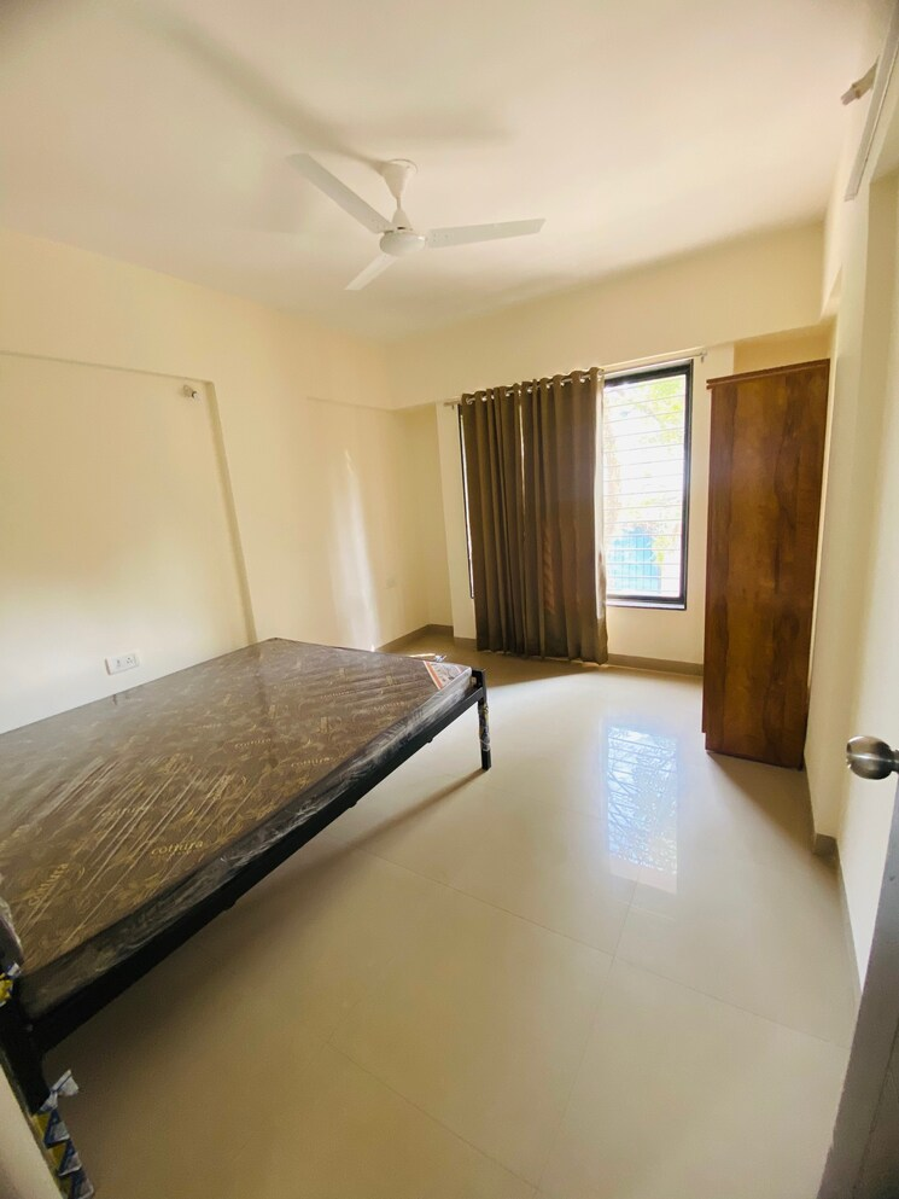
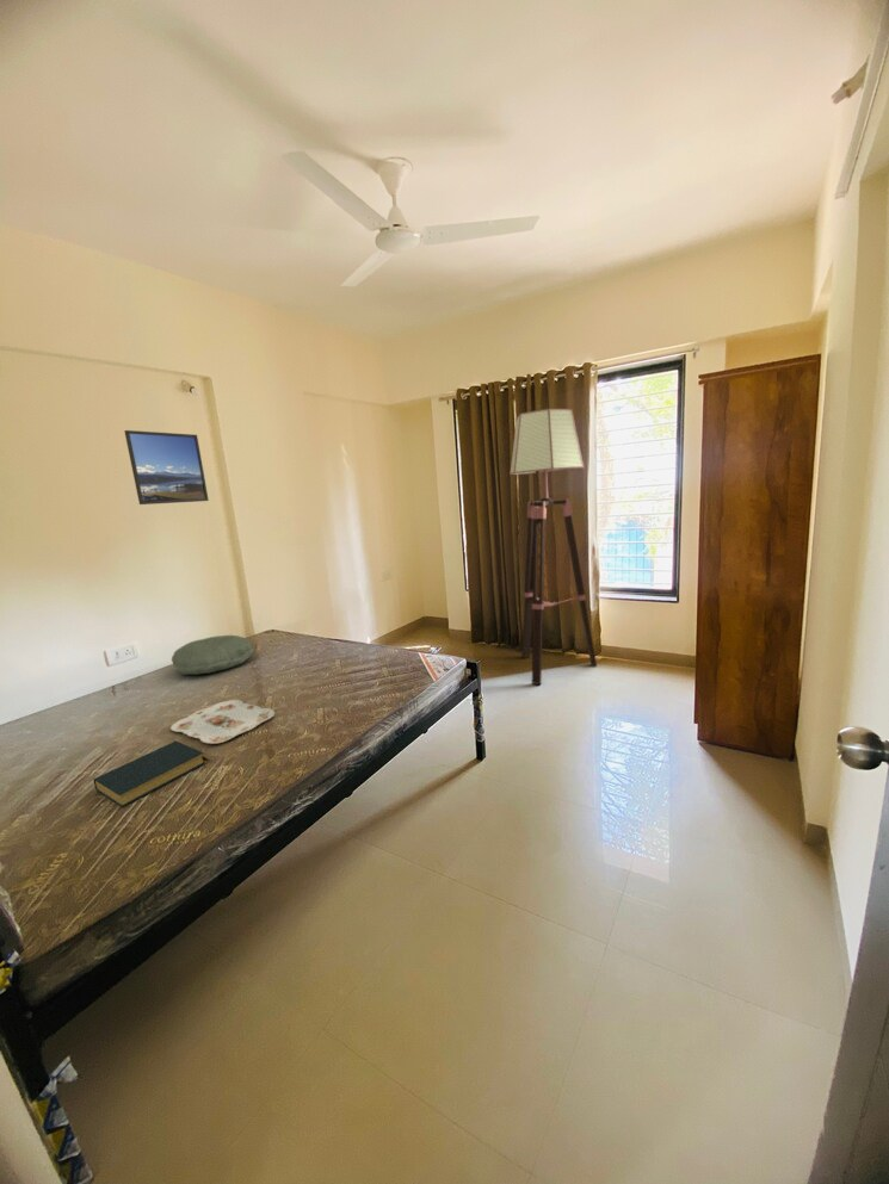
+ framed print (169, 467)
+ floor lamp (543, 547)
+ serving tray (223, 720)
+ pillow (211, 653)
+ hardback book (150, 770)
